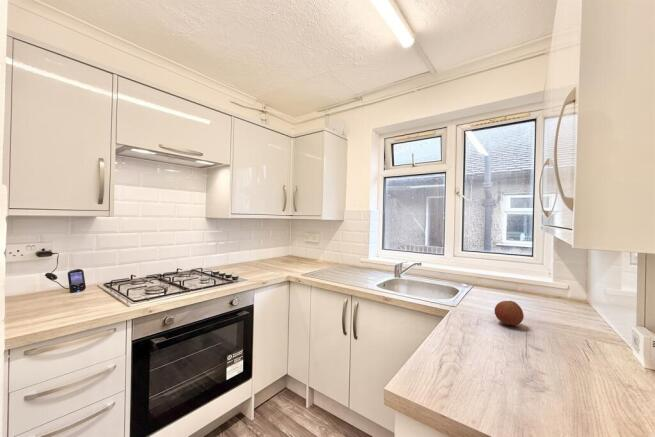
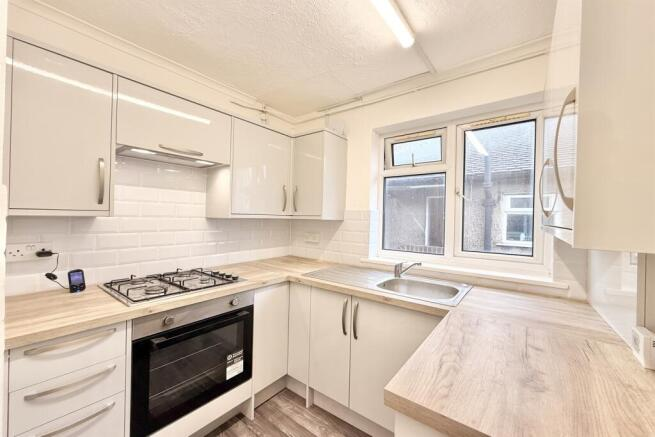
- fruit (508, 312)
